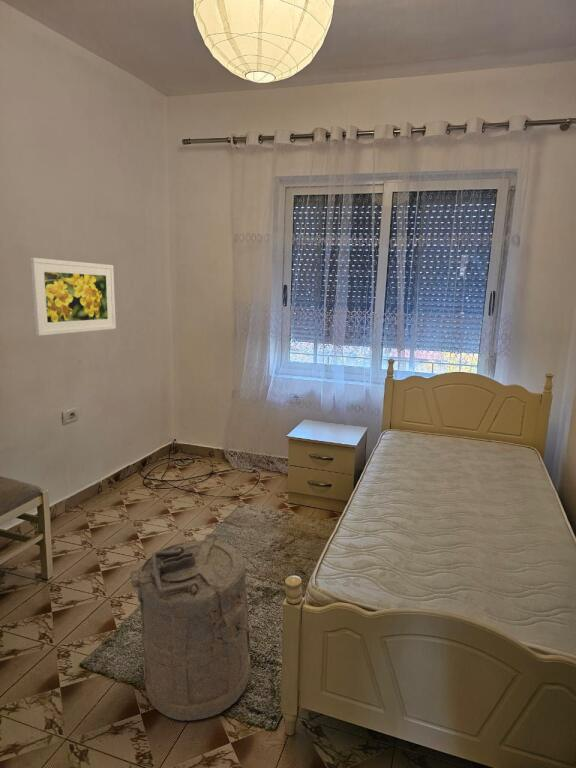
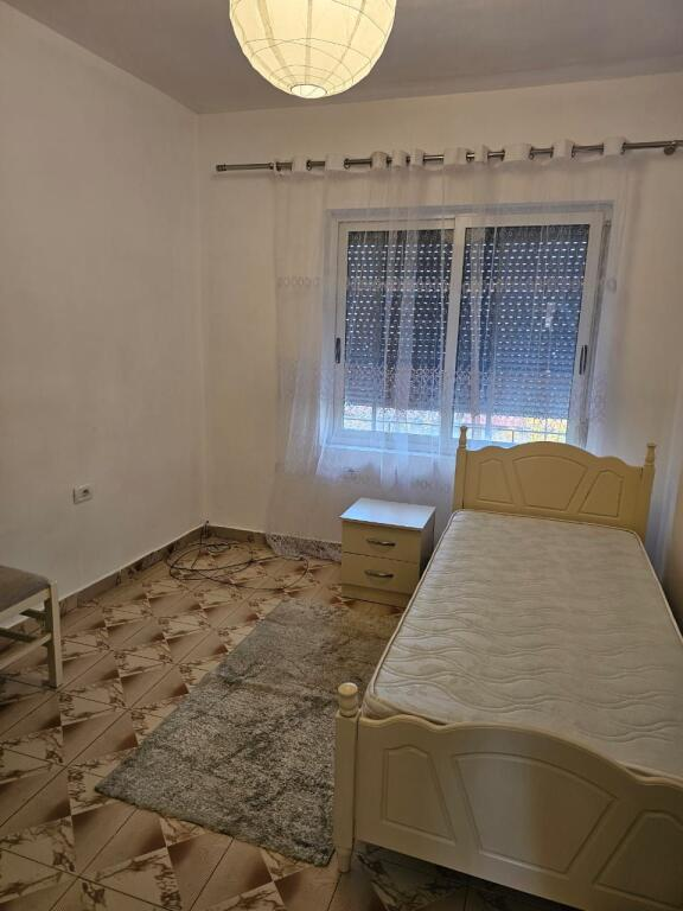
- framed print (77, 297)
- laundry hamper (200, 614)
